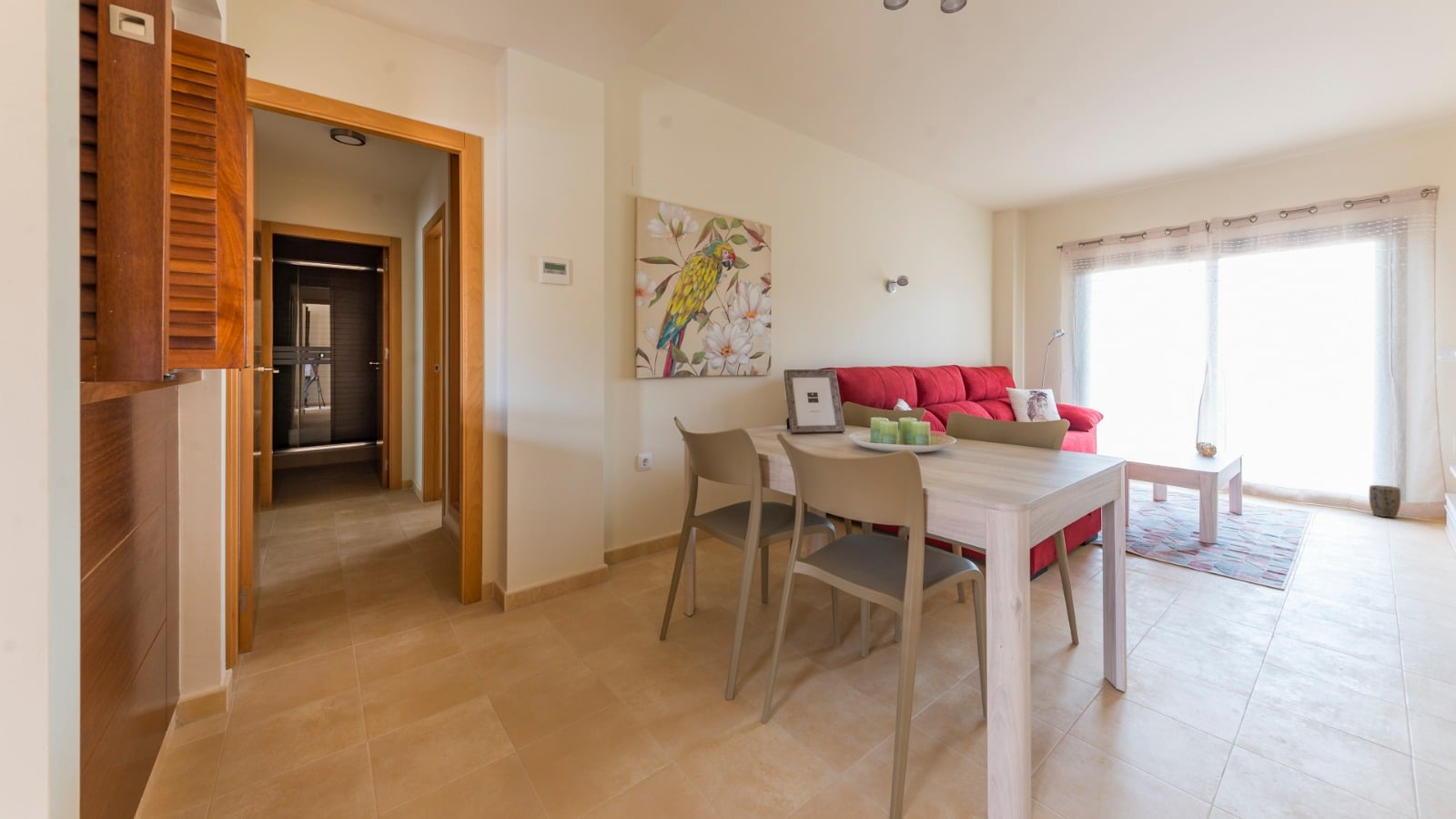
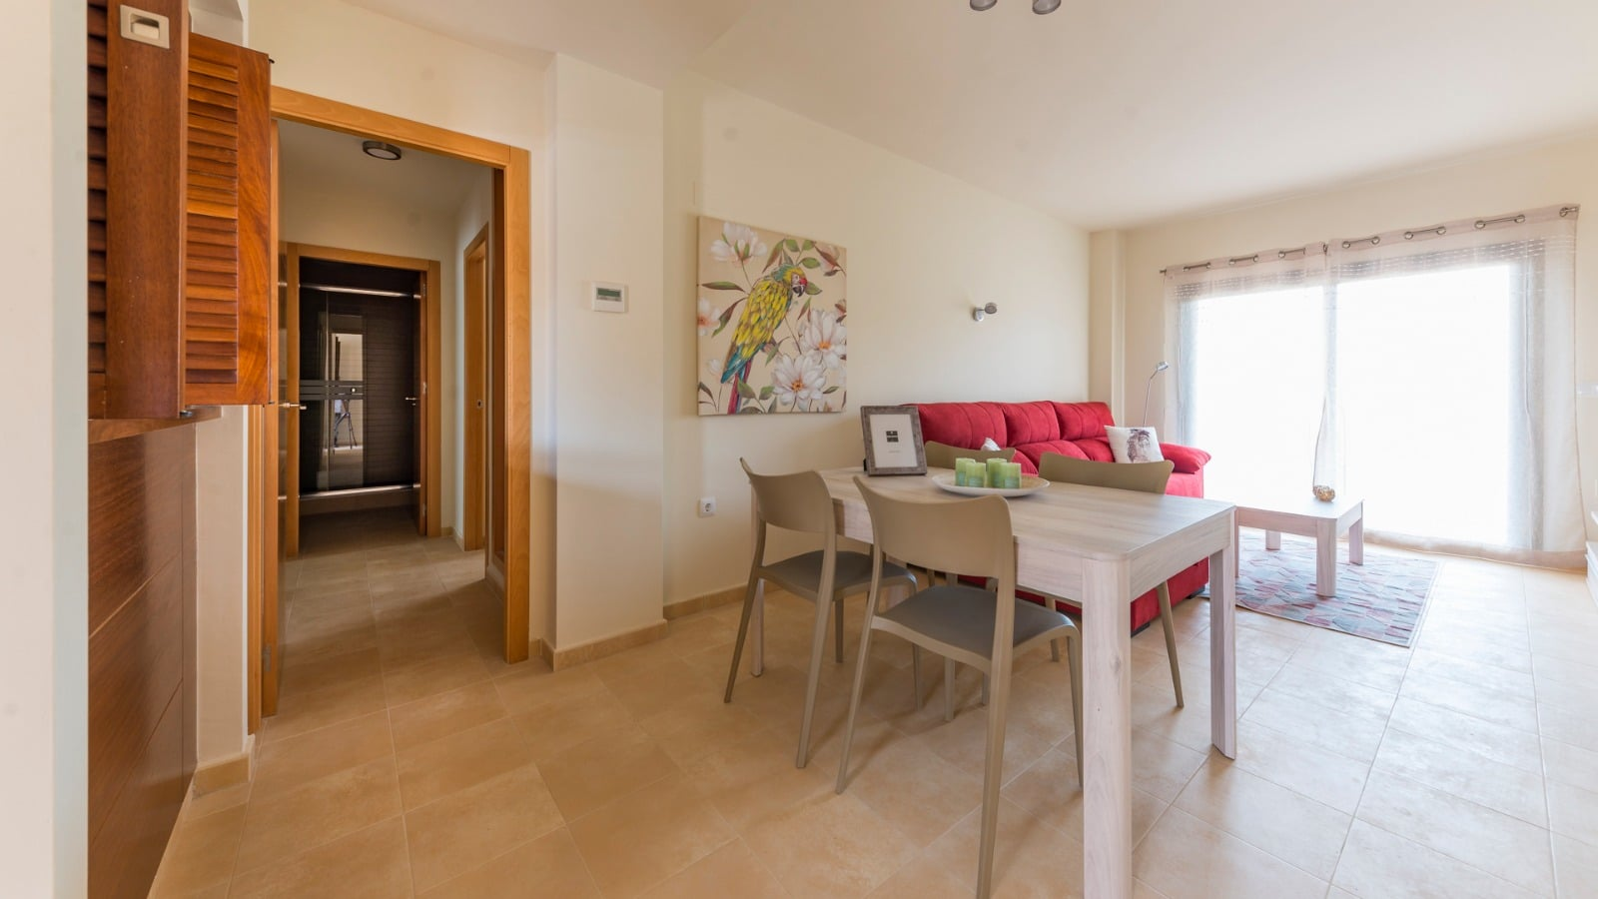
- plant pot (1384, 500)
